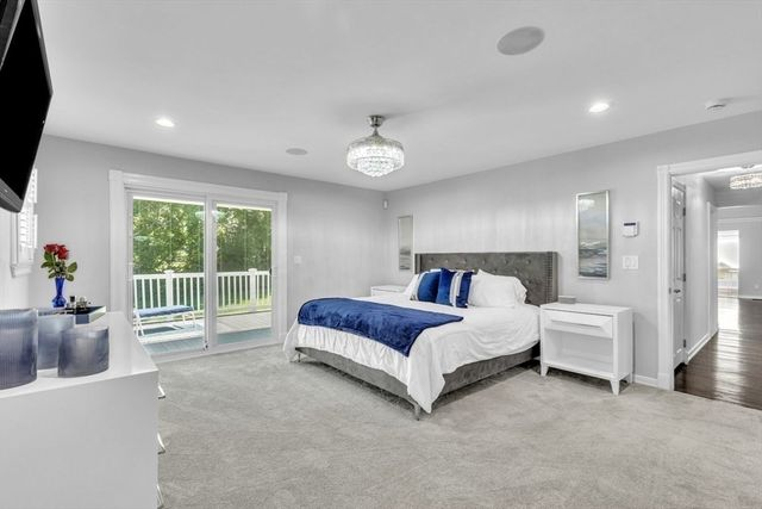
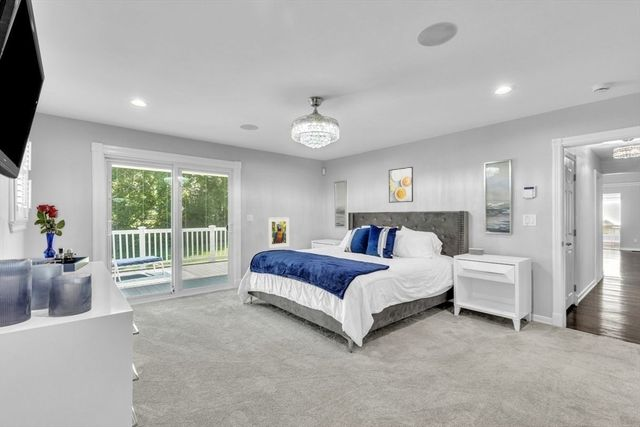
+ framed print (278, 232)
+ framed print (400, 185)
